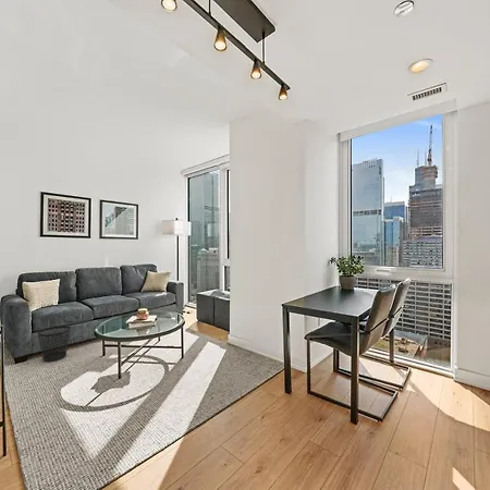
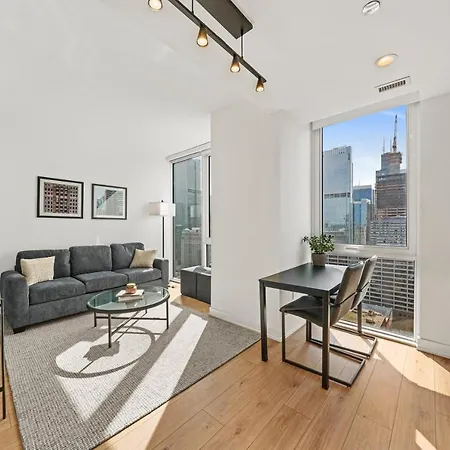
- wastebasket (54, 343)
